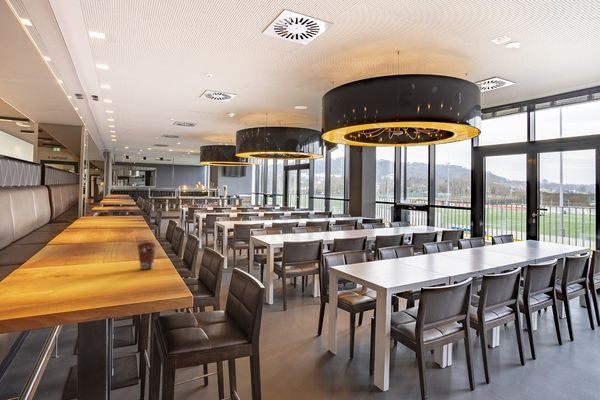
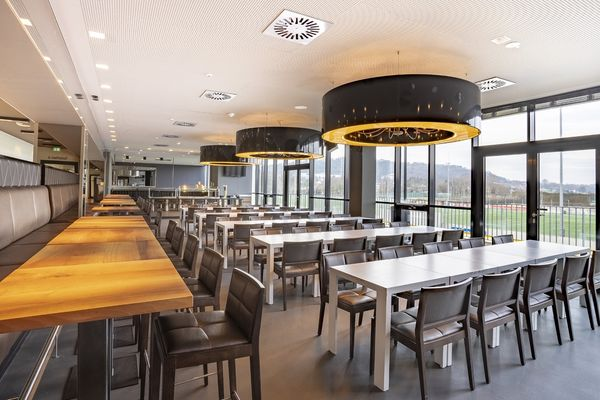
- coffee cup (146, 255)
